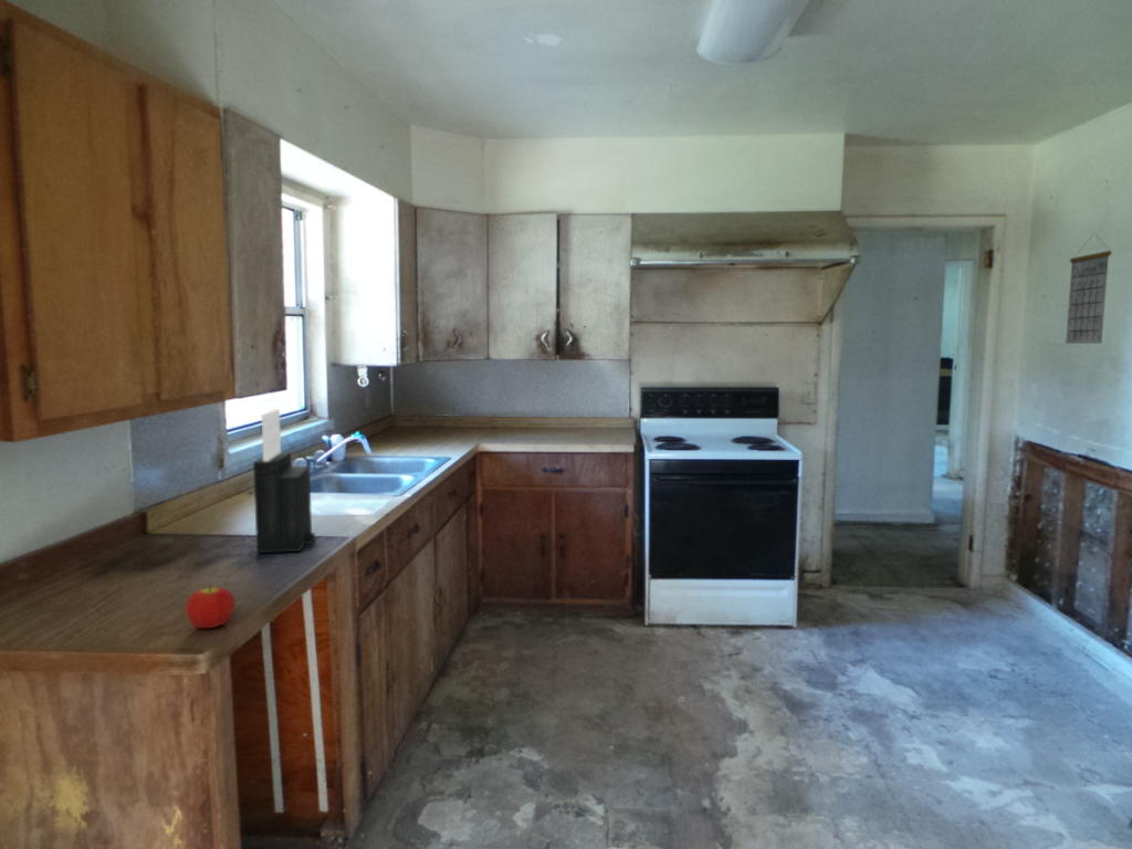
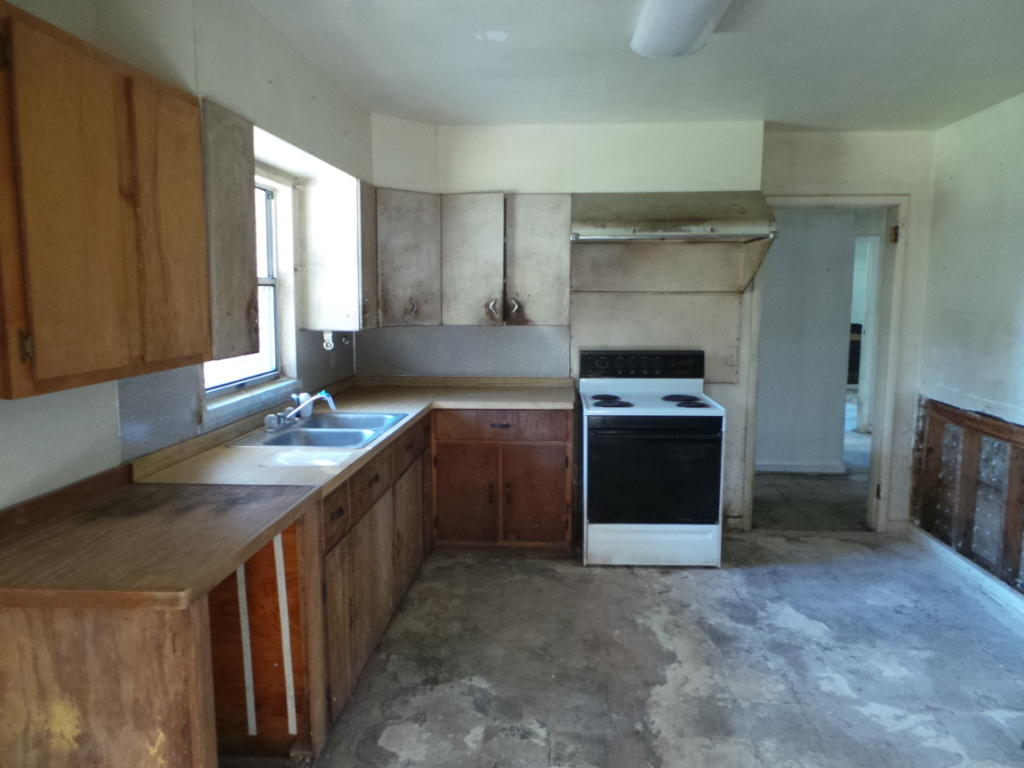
- knife block (287, 478)
- fruit (209, 605)
- calendar (1087, 289)
